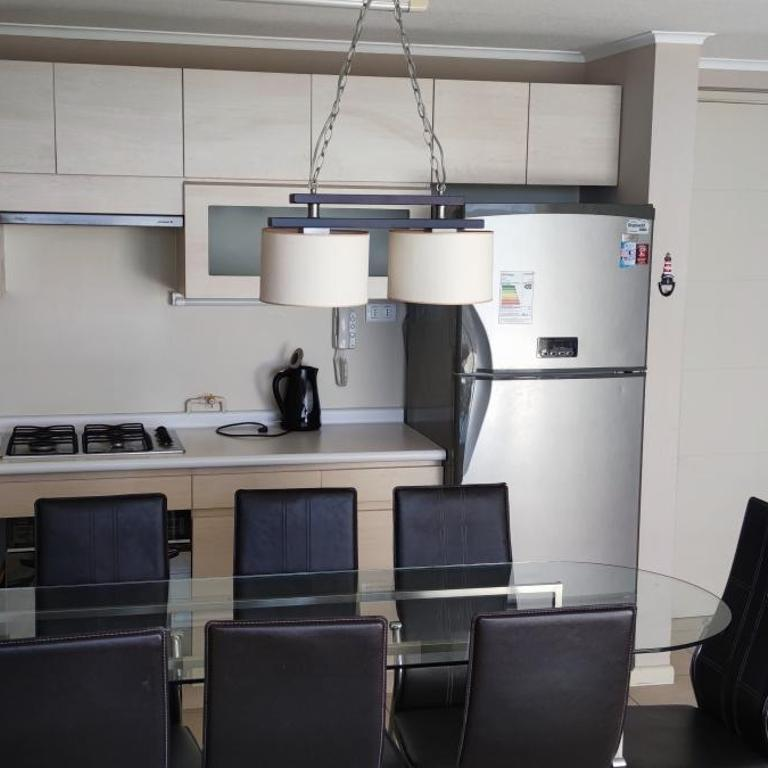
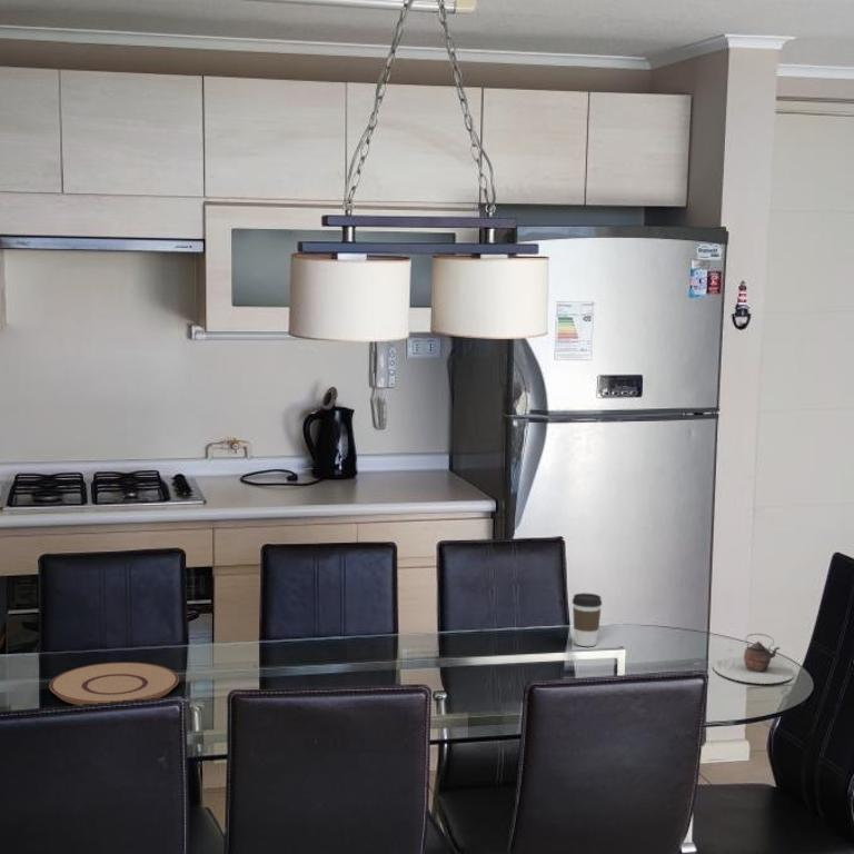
+ plate (115, 684)
+ teapot (754, 652)
+ coffee cup (586, 619)
